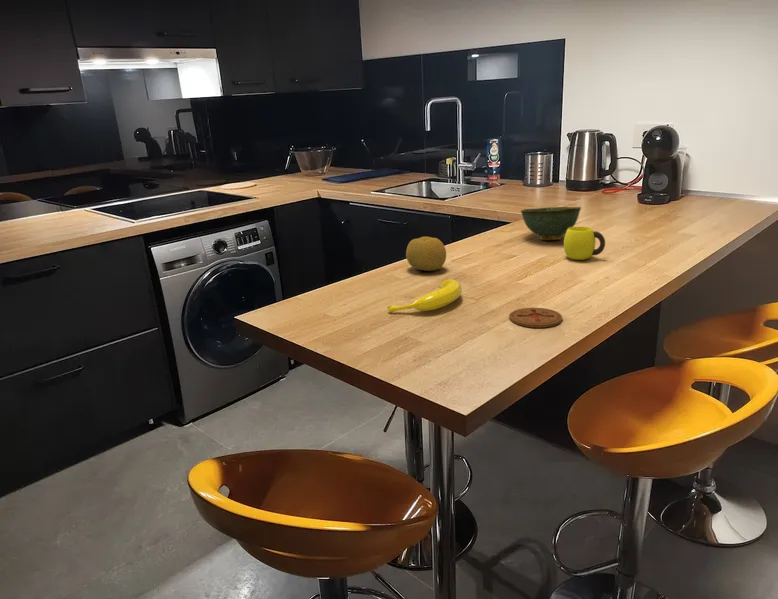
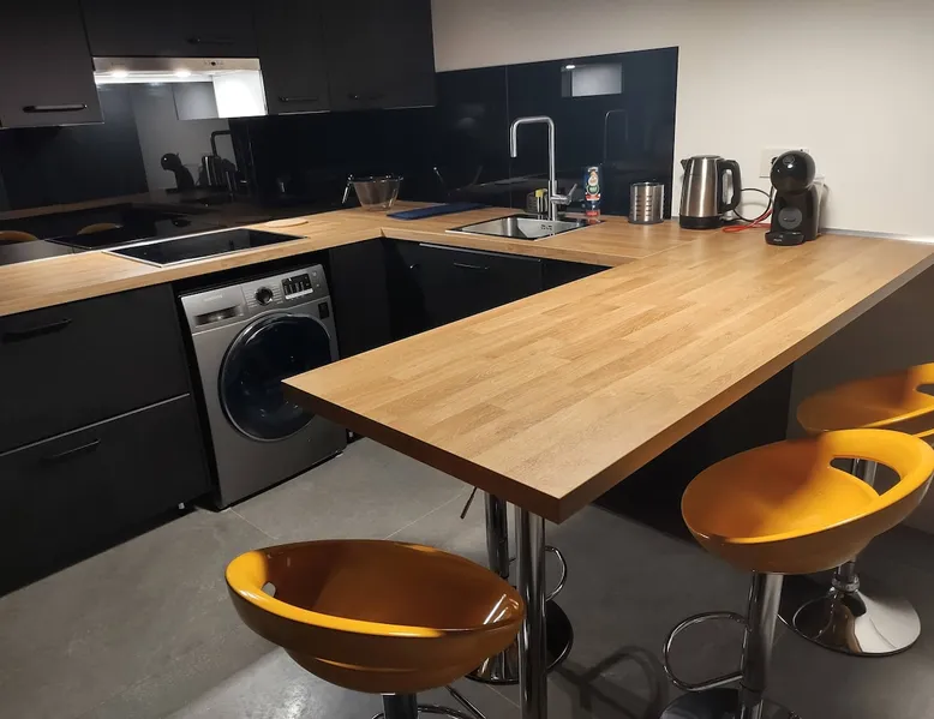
- banana (433, 294)
- coaster (535, 317)
- cup (584, 243)
- bowl (550, 222)
- fruit (425, 253)
